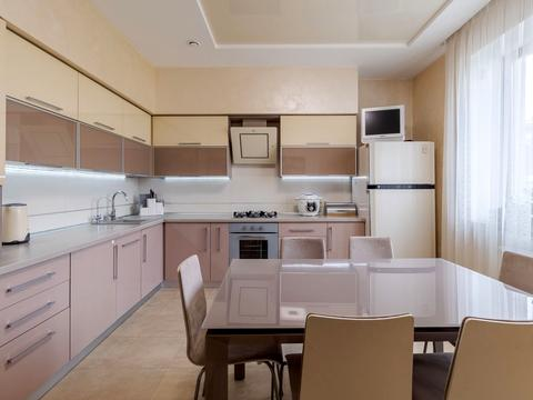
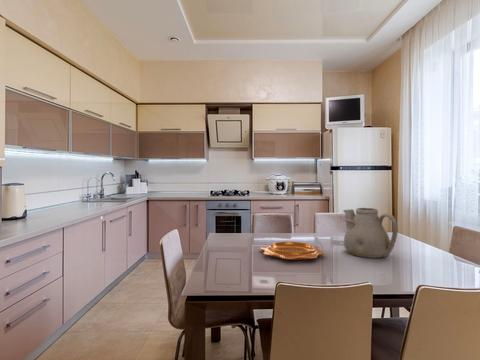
+ teapot (368, 231)
+ decorative bowl (292, 250)
